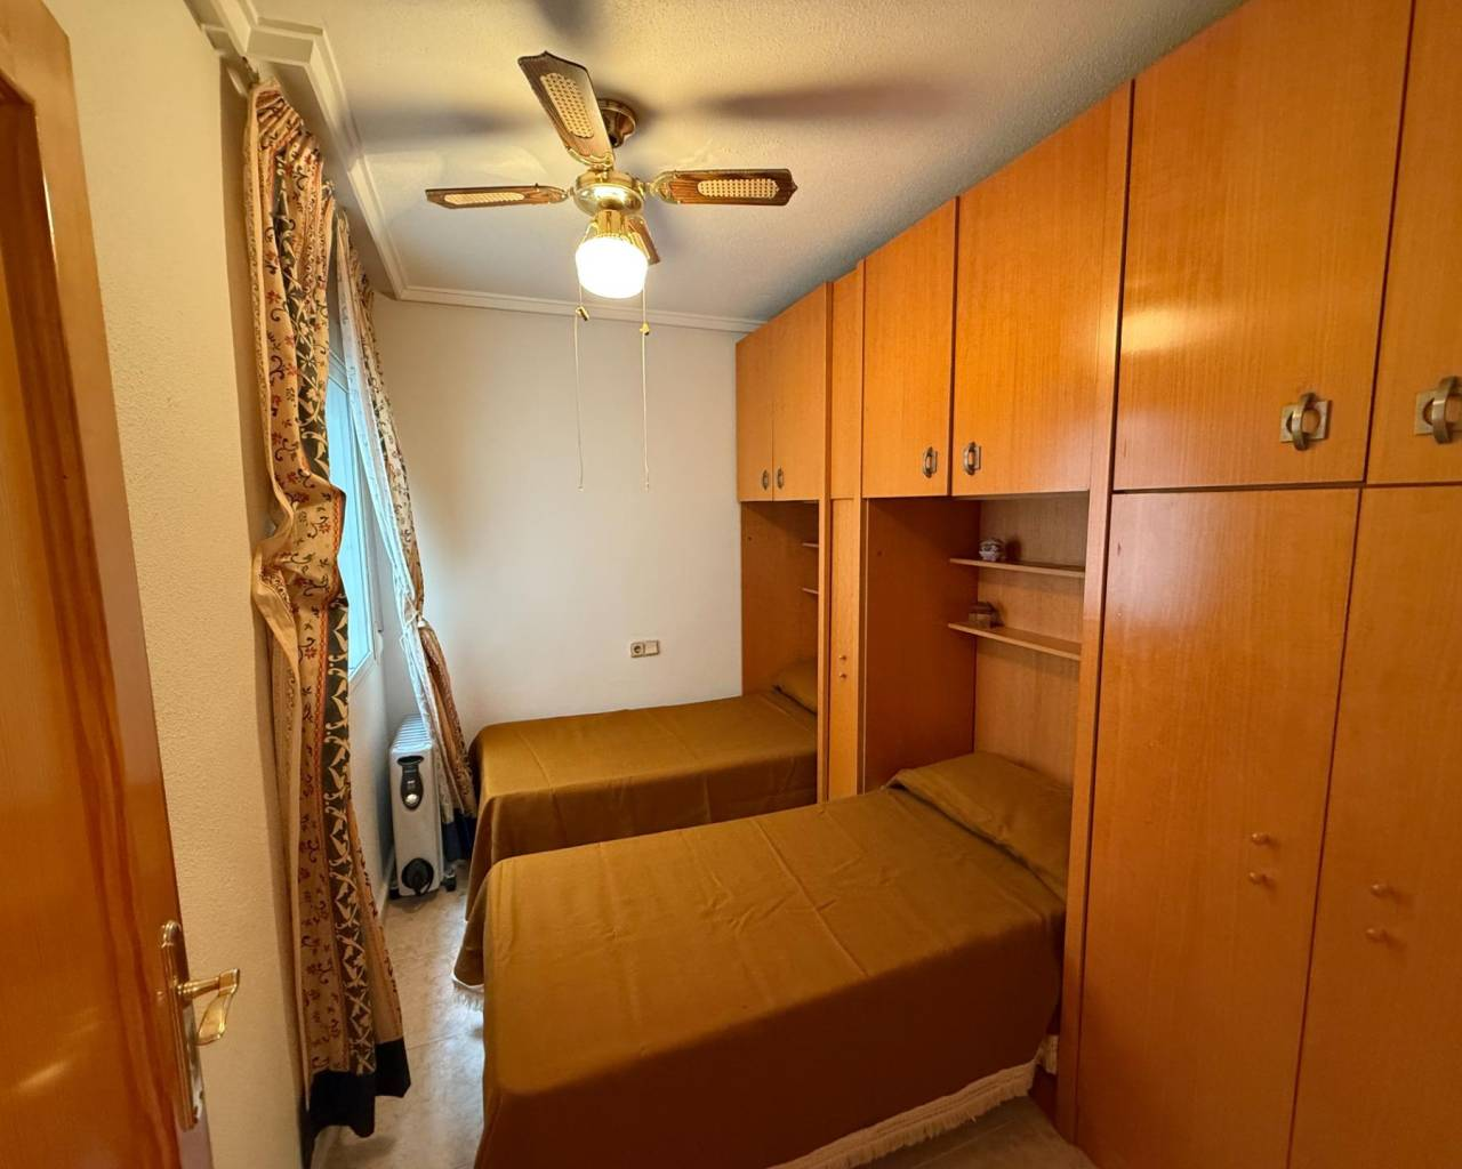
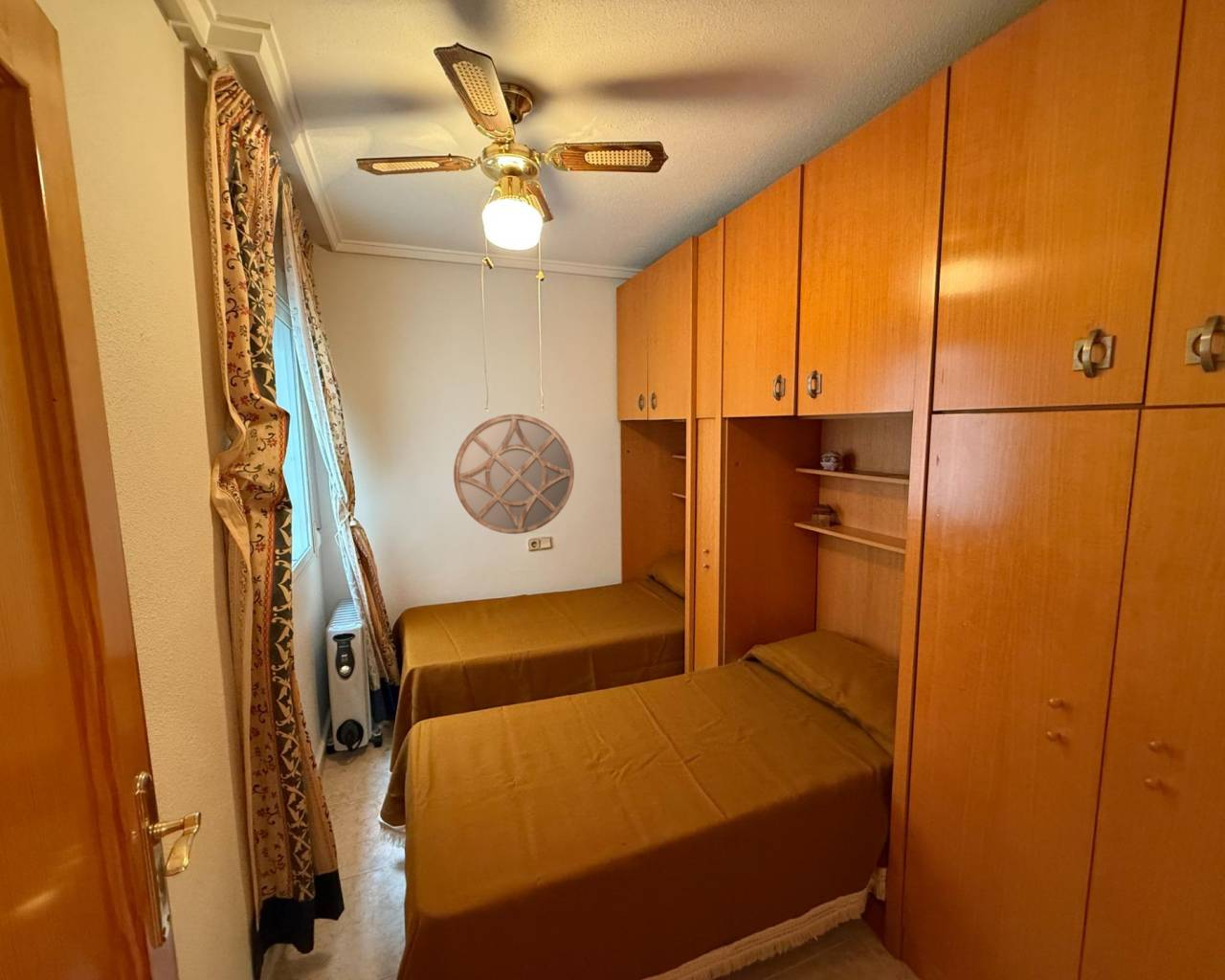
+ mirror (516, 474)
